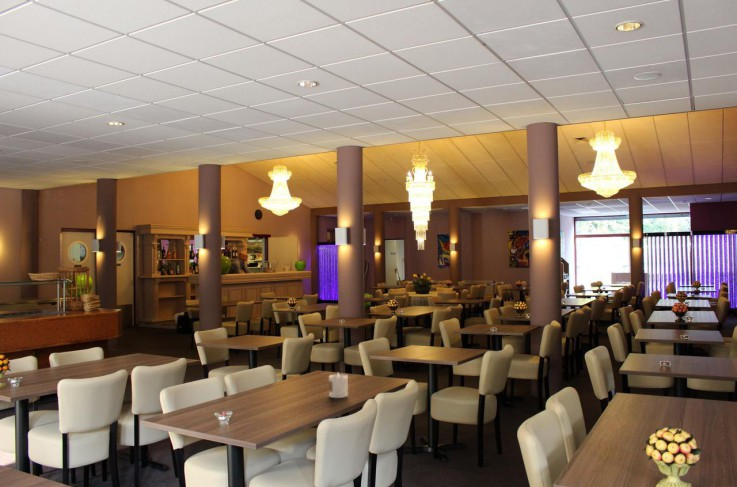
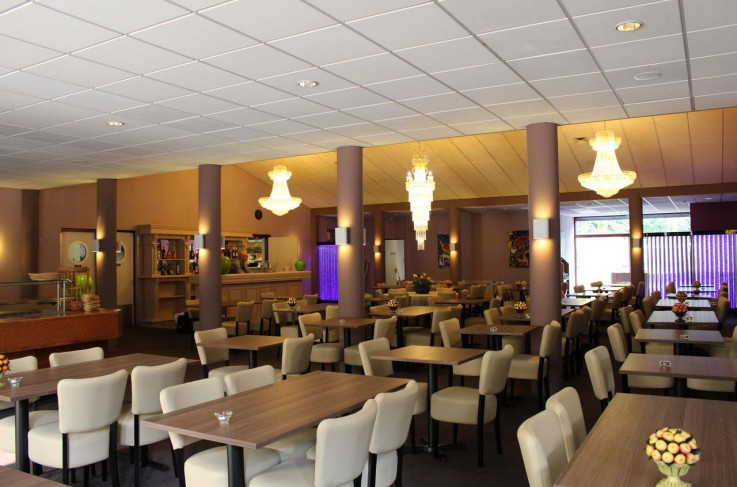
- candle (338, 384)
